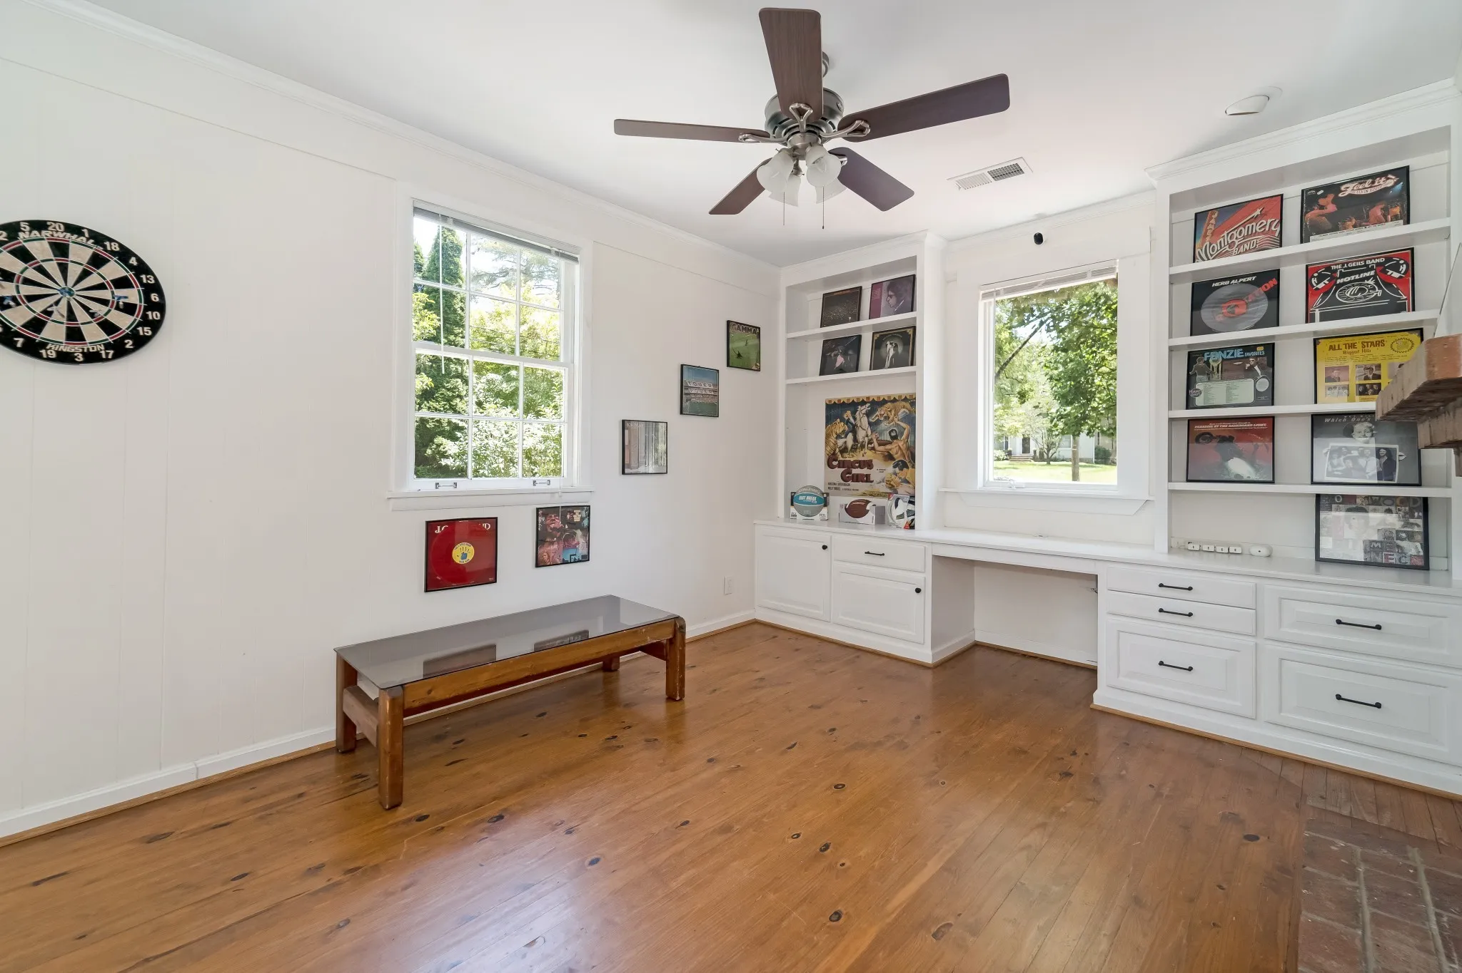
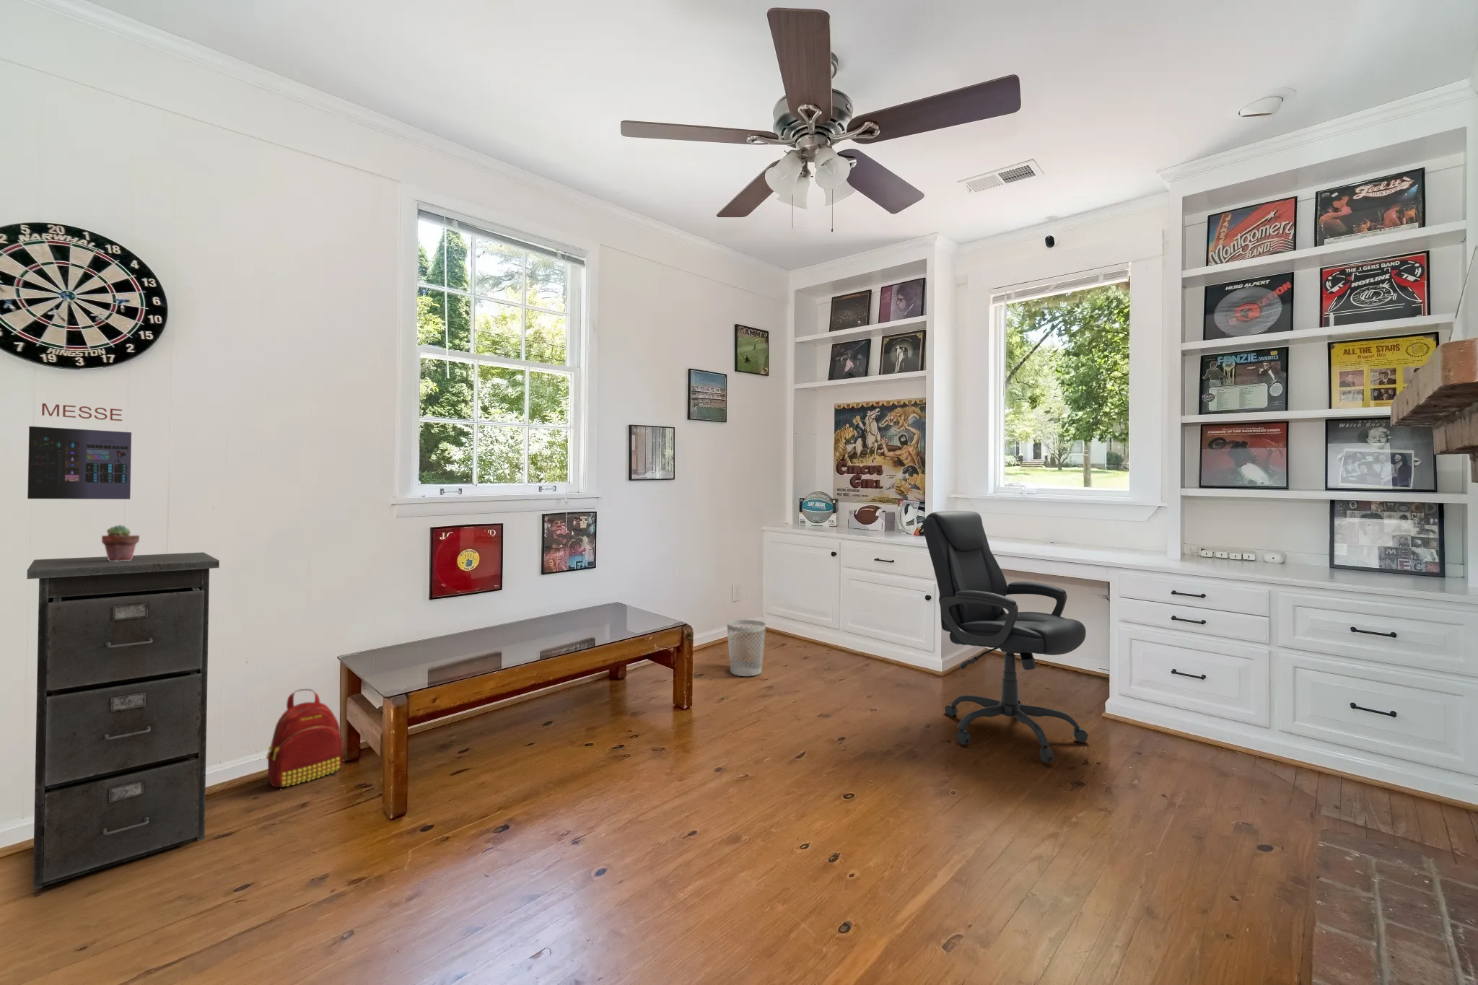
+ backpack (304, 734)
+ album cover (81, 453)
+ filing cabinet (125, 702)
+ wastebasket (745, 648)
+ potted succulent (121, 542)
+ chair (1004, 622)
